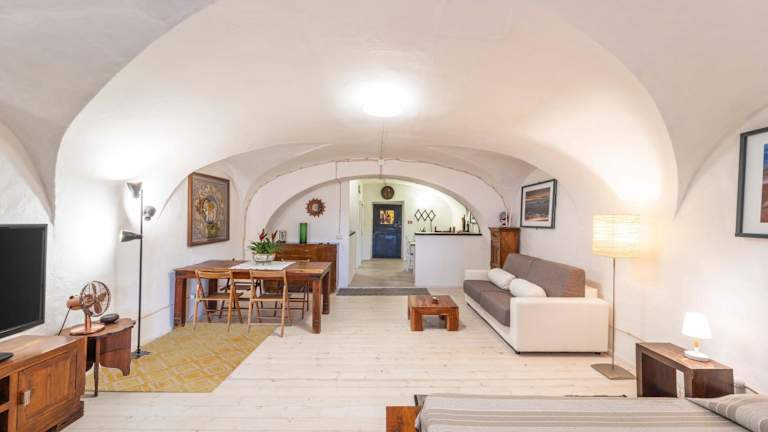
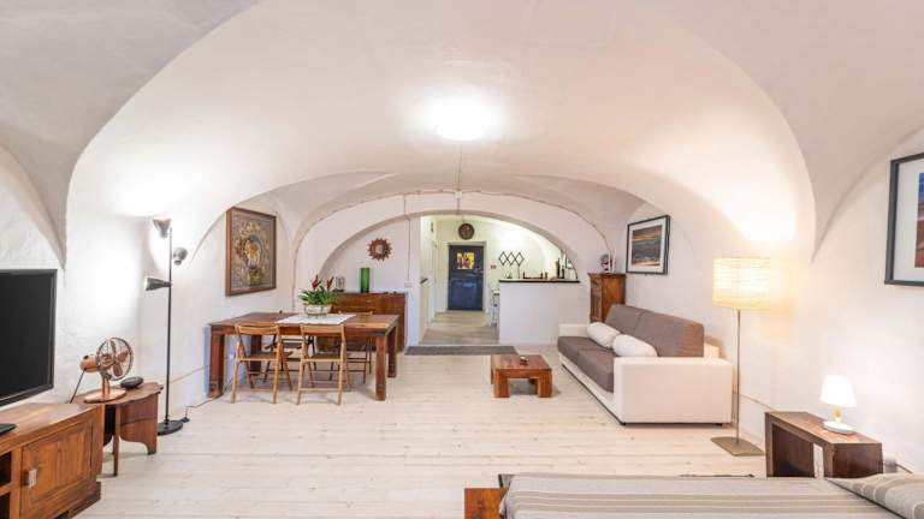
- rug (196, 349)
